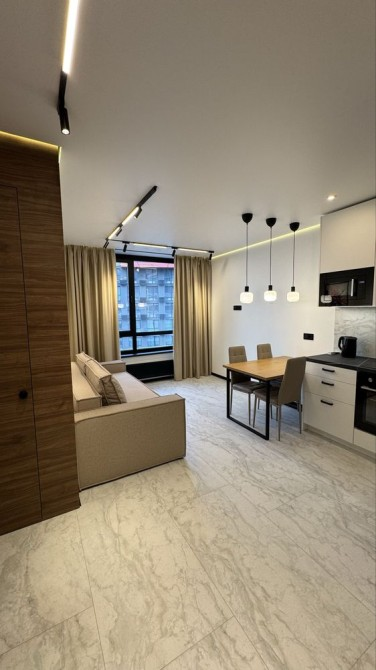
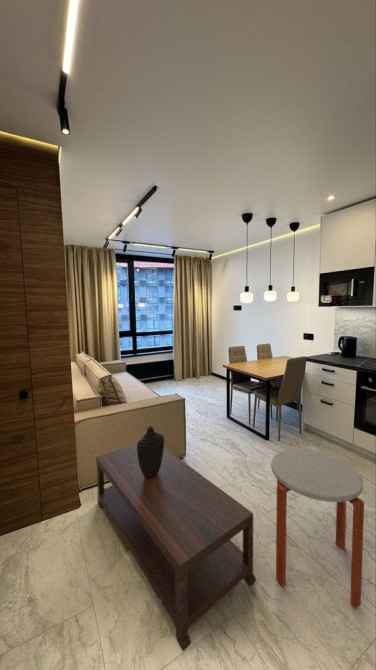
+ side table (316, 499)
+ coffee table (161, 508)
+ decorative vase (151, 451)
